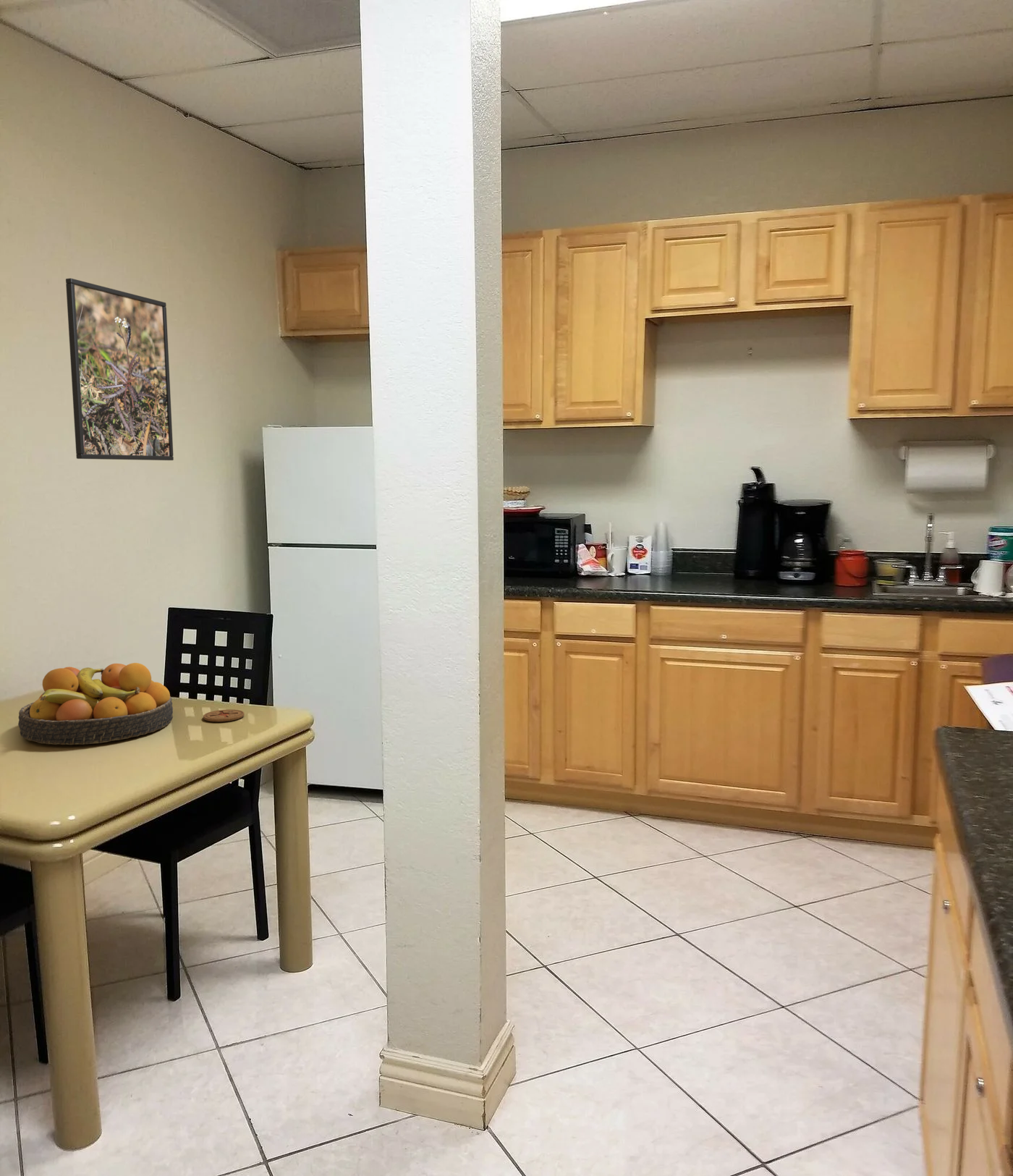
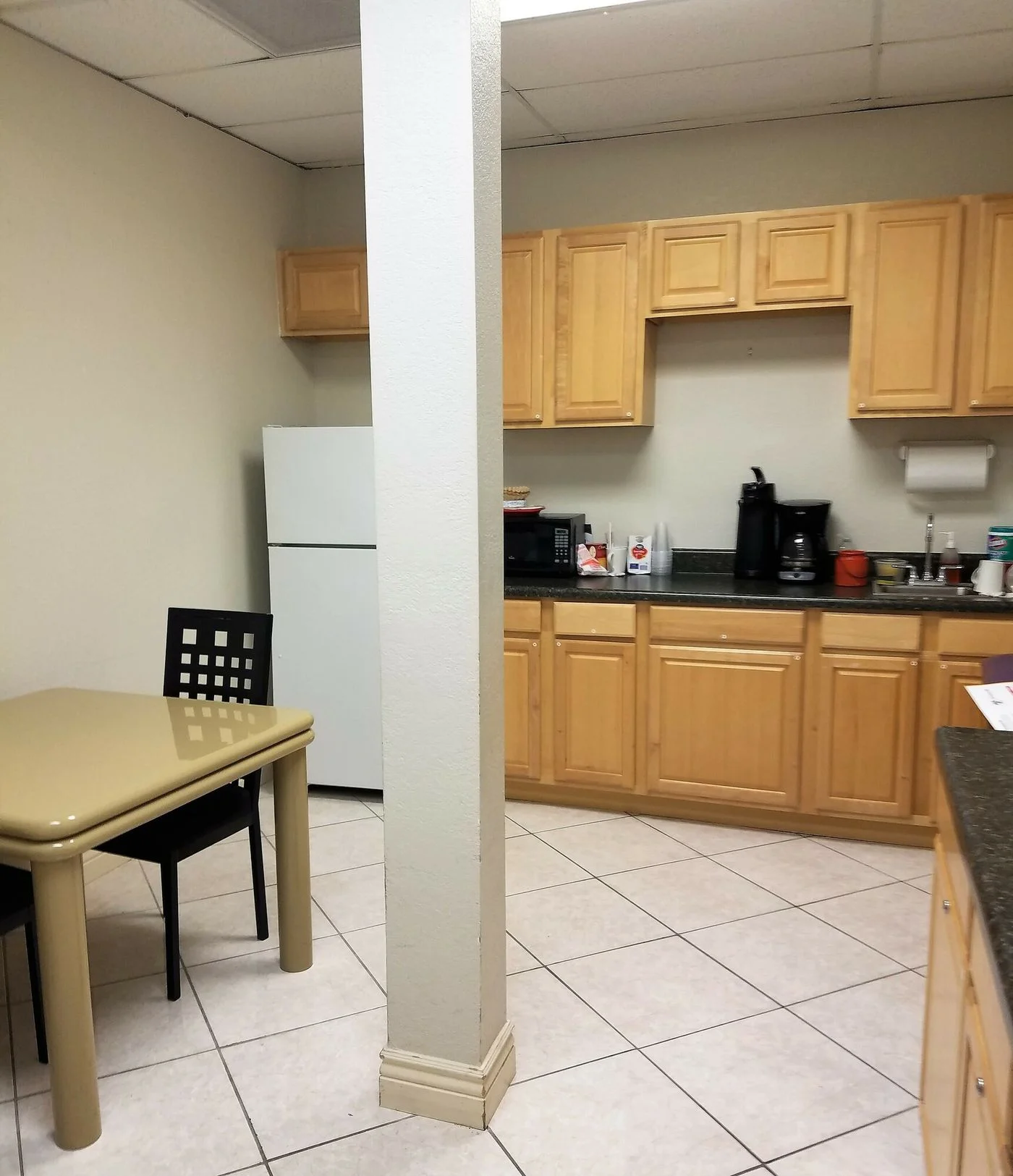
- fruit bowl (96, 695)
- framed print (123, 376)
- coaster (224, 715)
